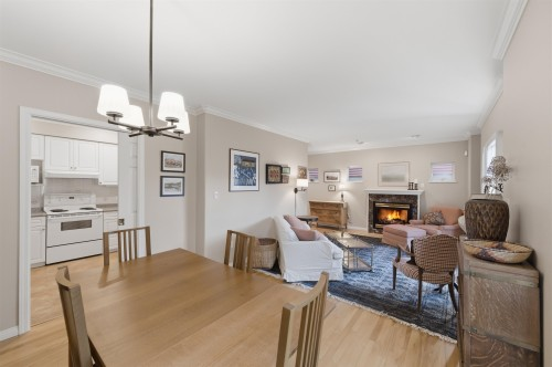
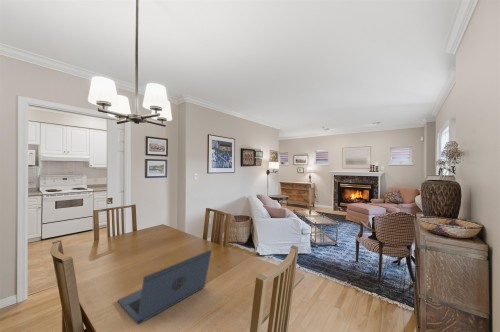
+ laptop (166, 274)
